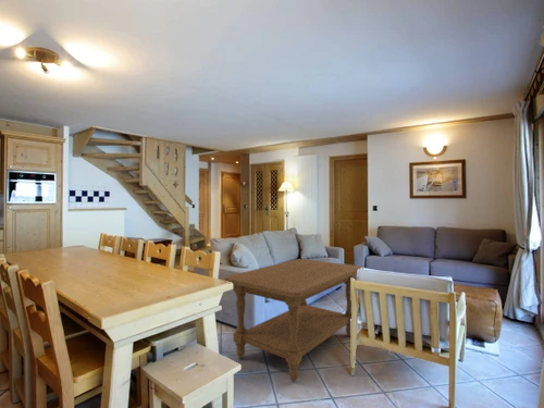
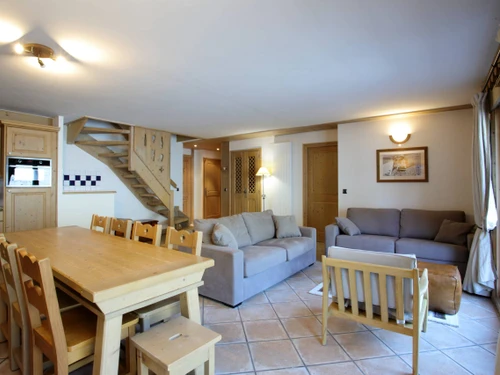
- coffee table (299, 308)
